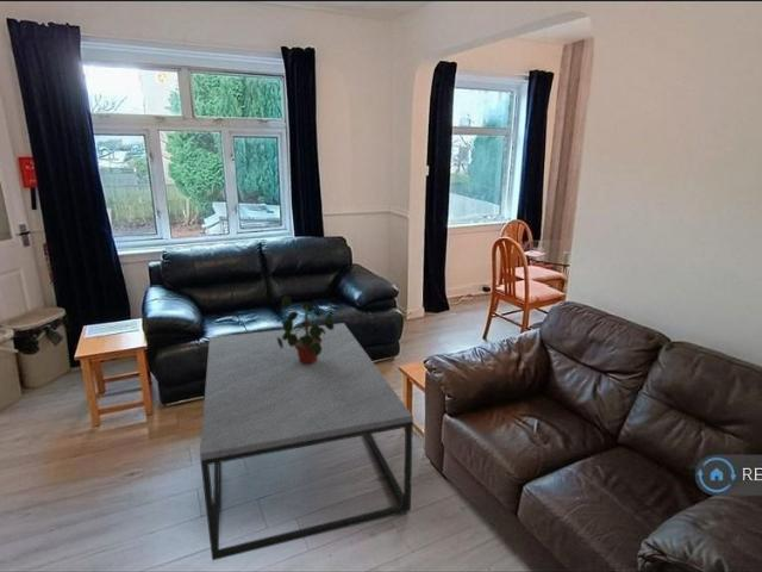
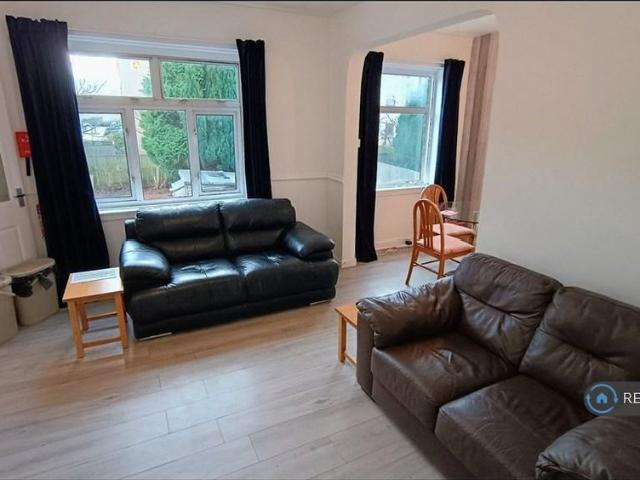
- coffee table (294, 411)
- potted plant (302, 328)
